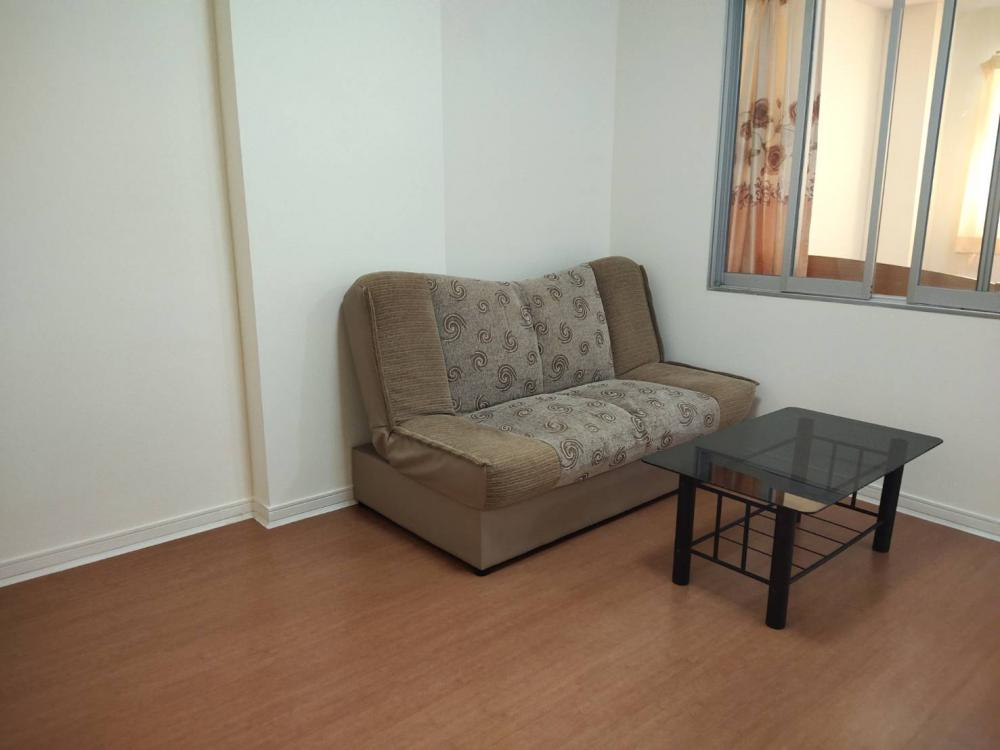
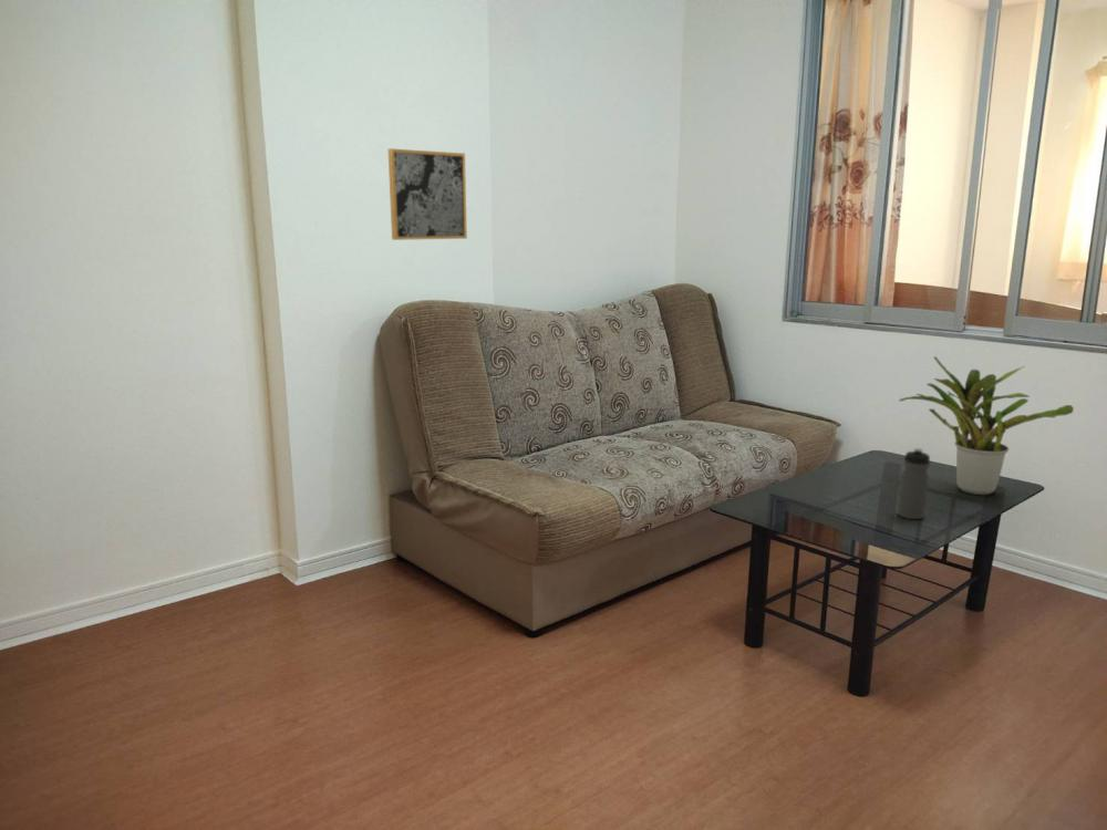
+ potted plant (975, 426)
+ water bottle (914, 481)
+ wall art (428, 195)
